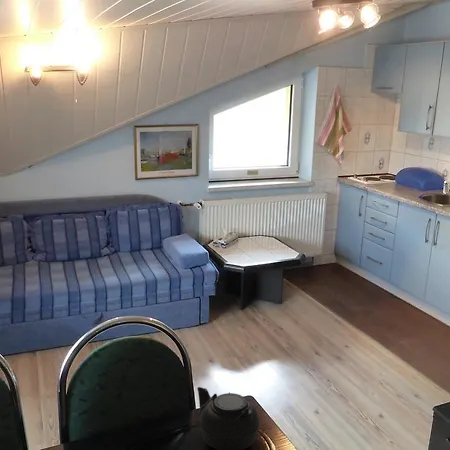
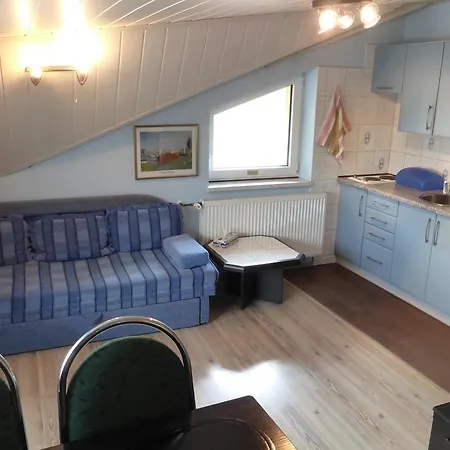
- teapot (224, 418)
